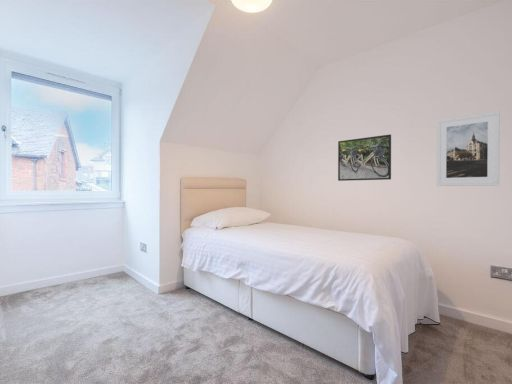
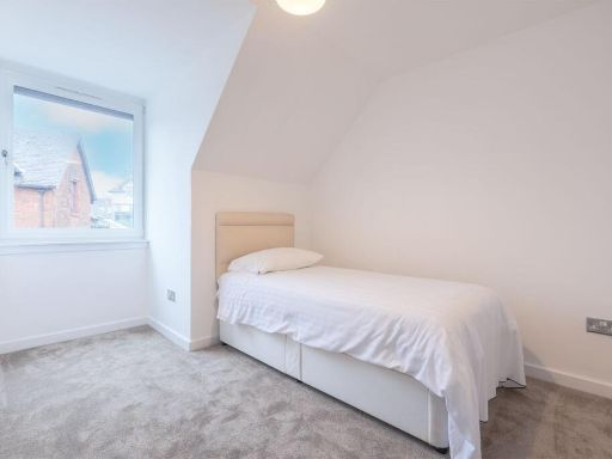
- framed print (466, 151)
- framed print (362, 159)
